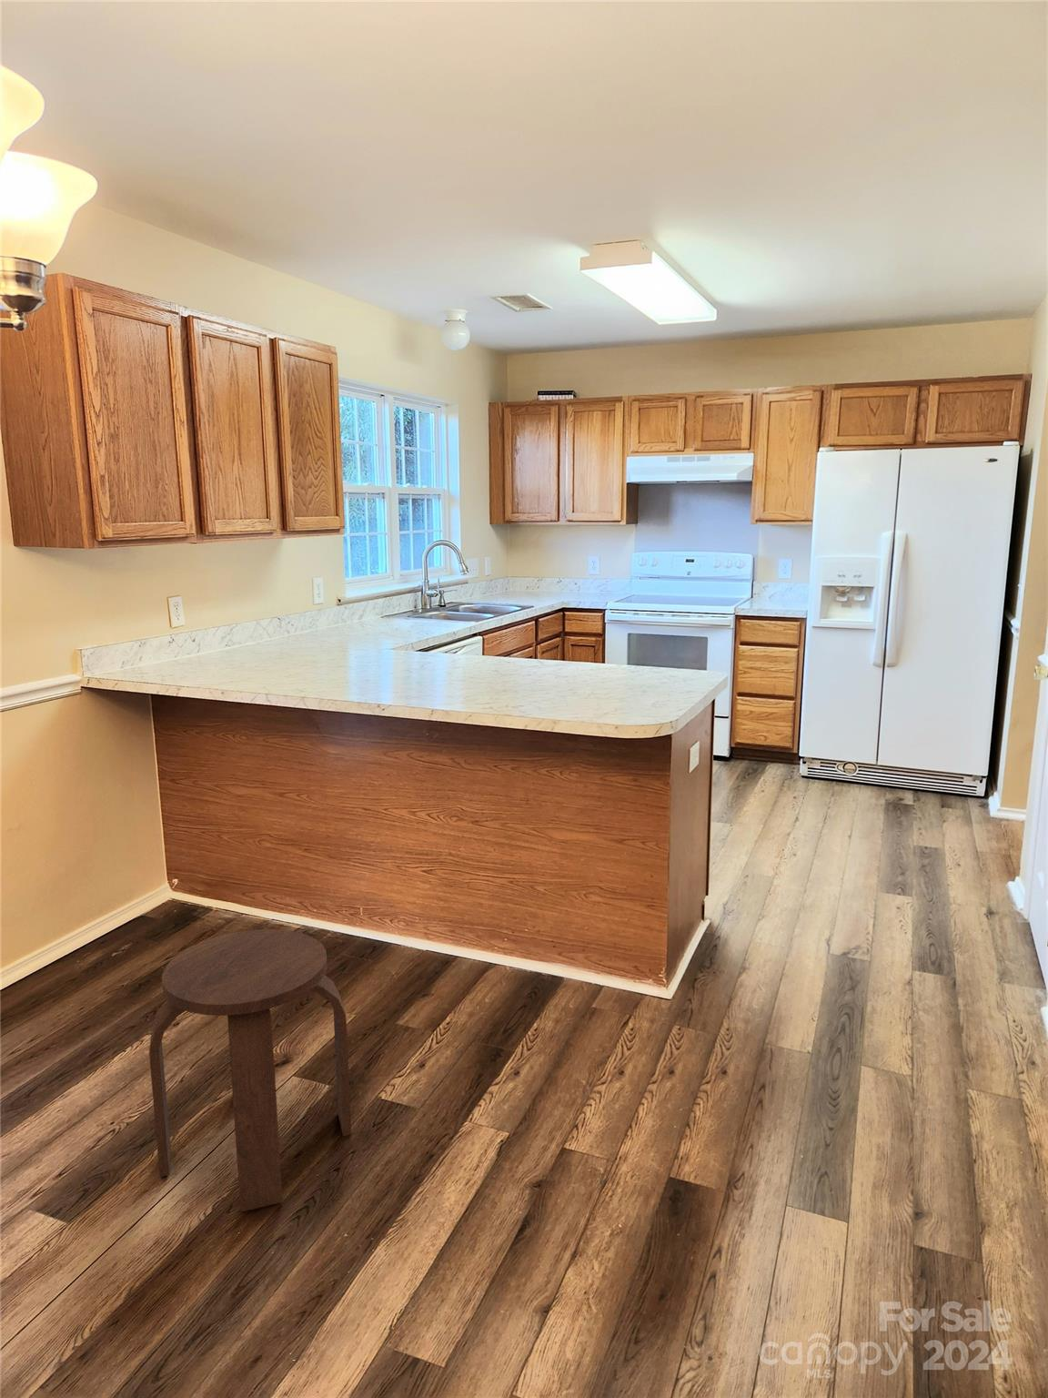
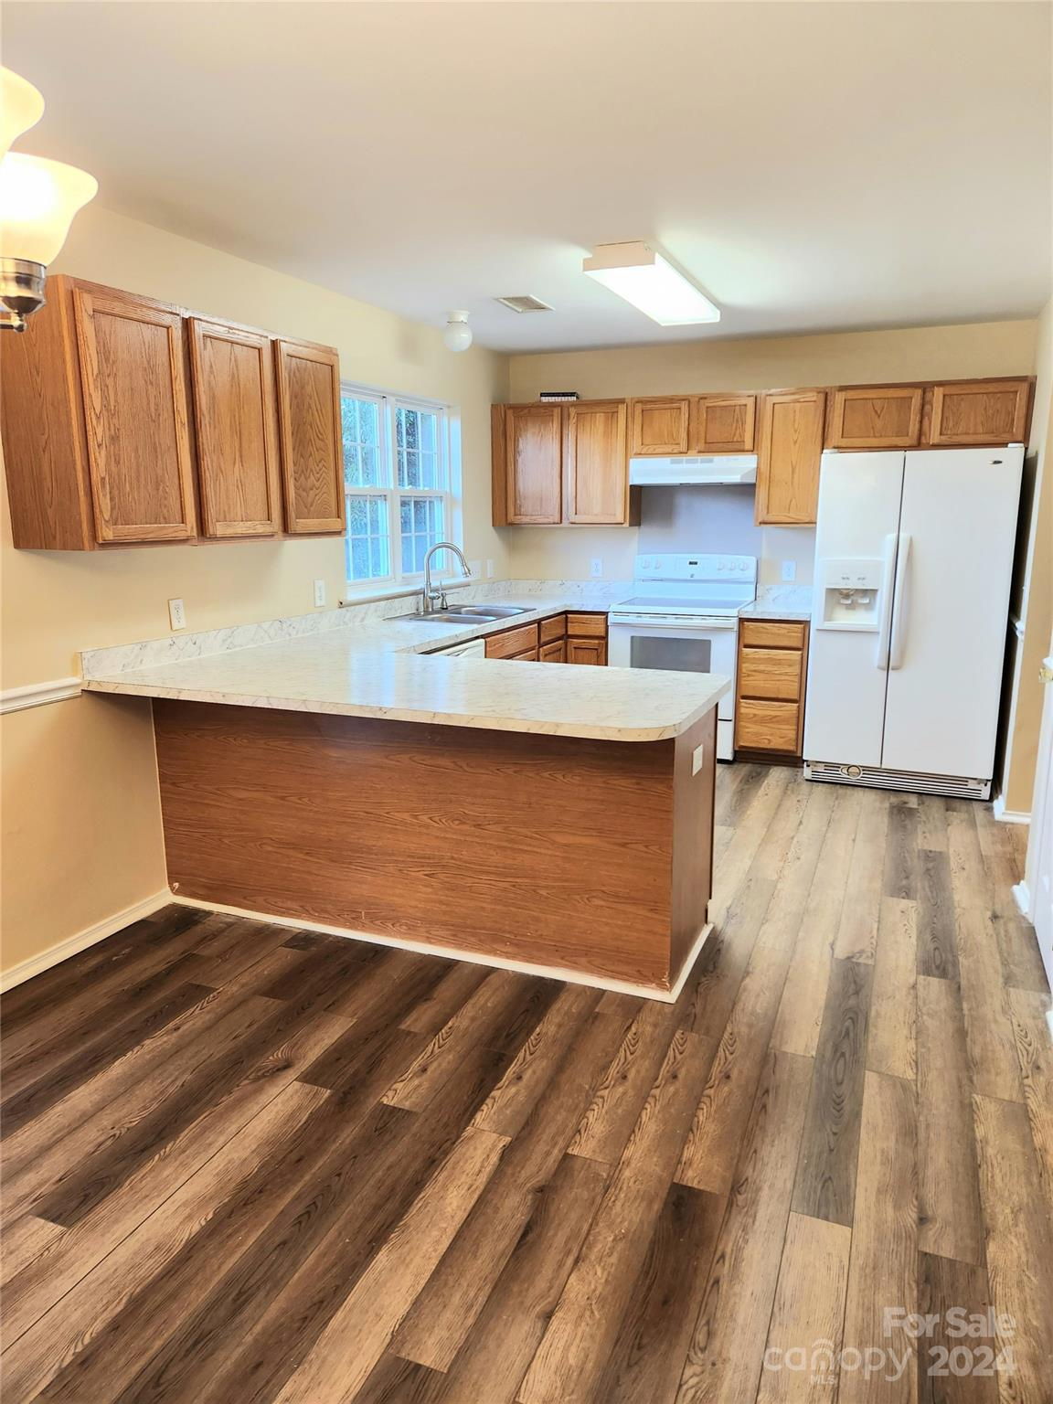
- stool (252, 1055)
